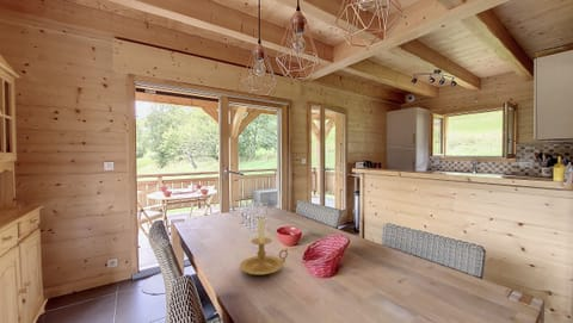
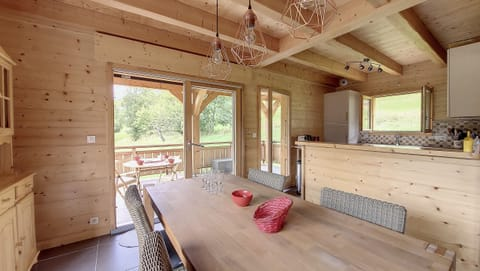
- candle holder (261, 242)
